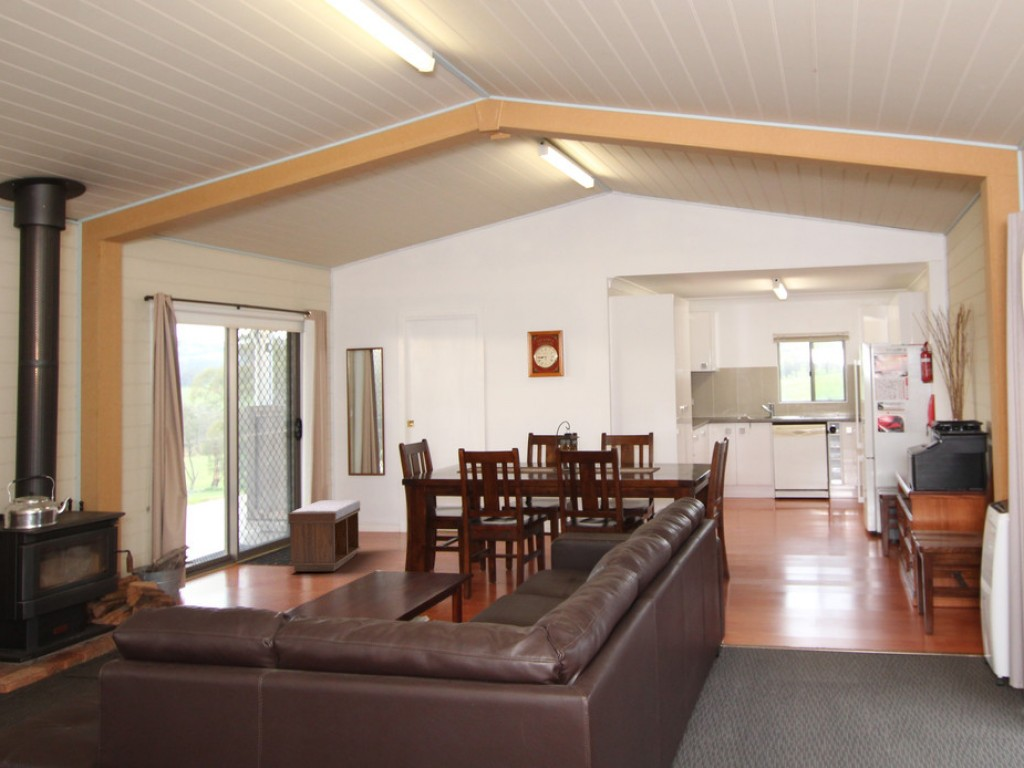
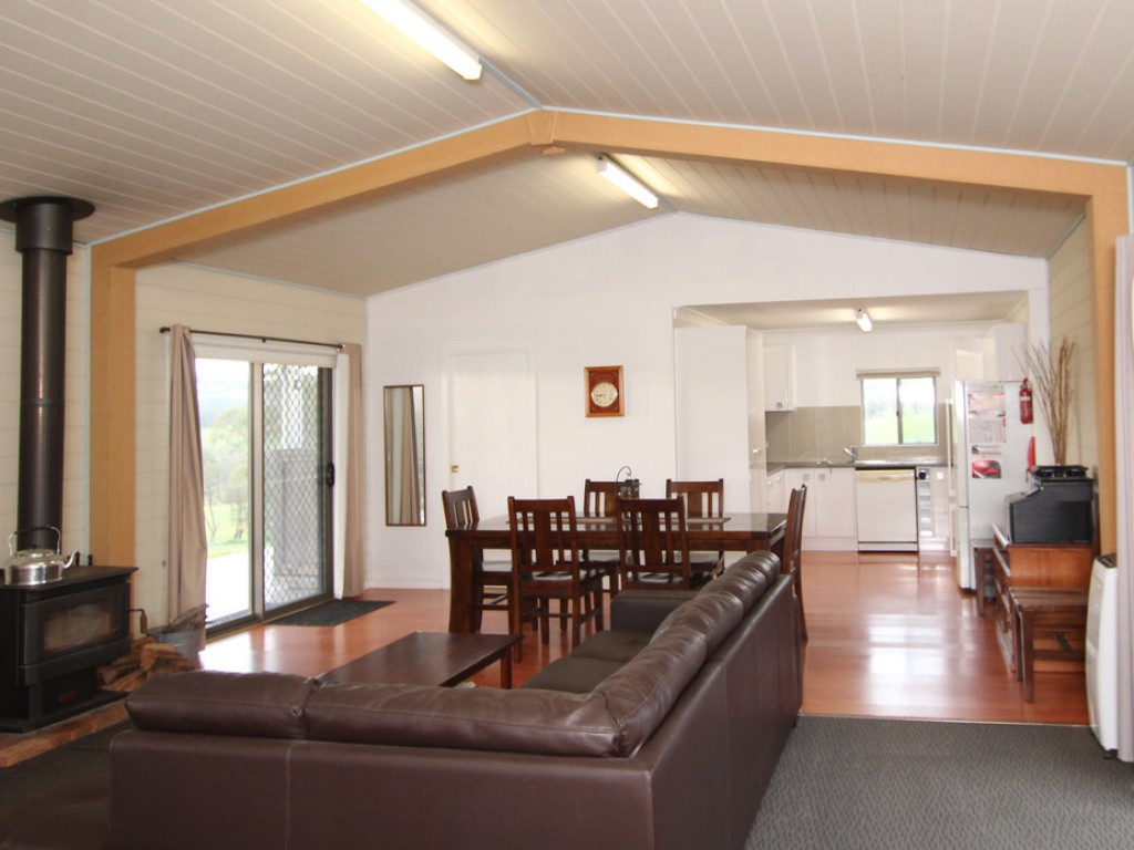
- bench (327, 533)
